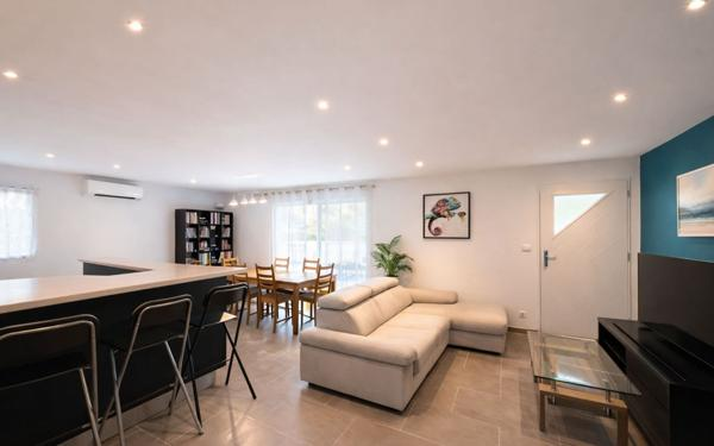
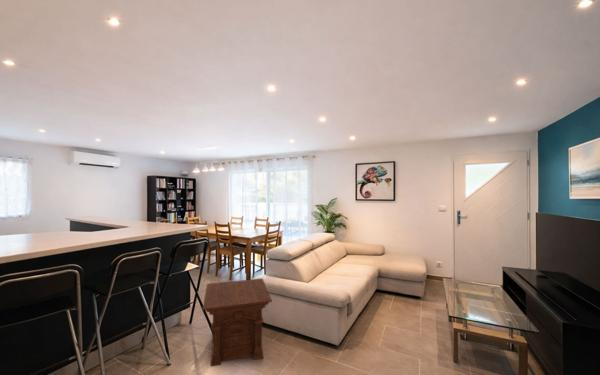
+ side table (236, 319)
